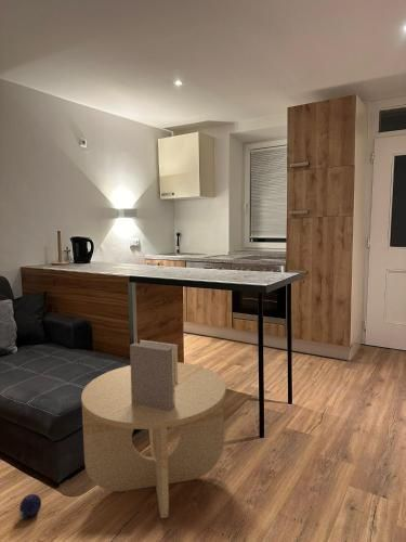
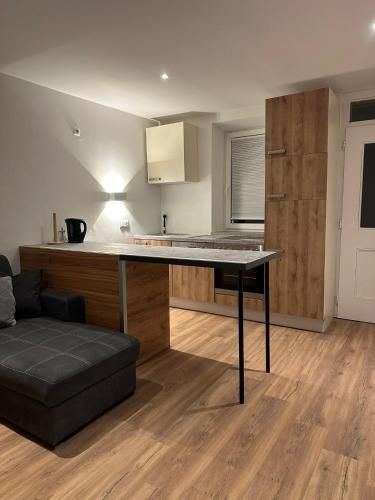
- side table (156, 436)
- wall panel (154, 373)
- ball (29, 505)
